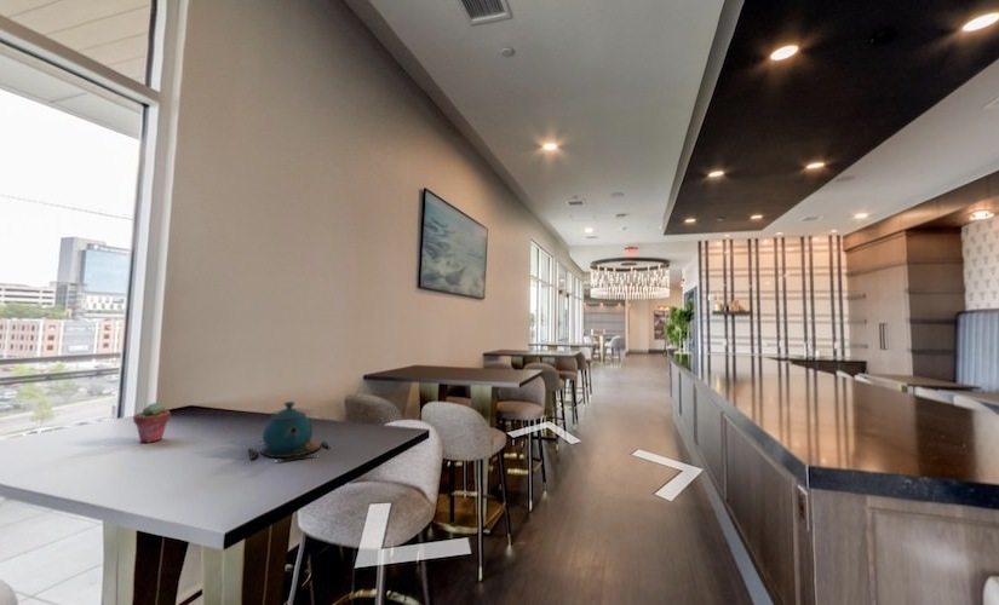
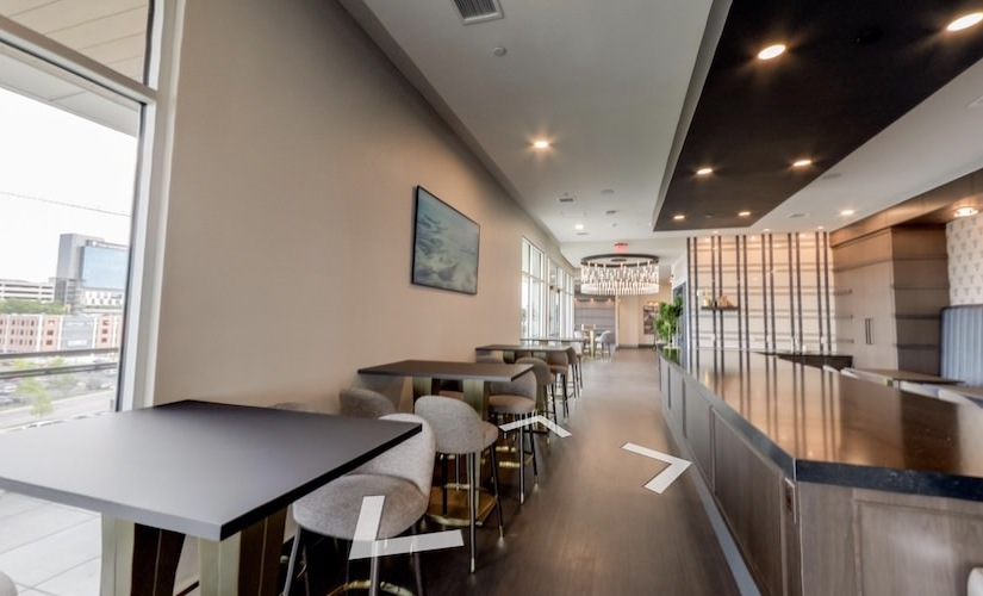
- potted succulent (151, 421)
- teapot (291, 425)
